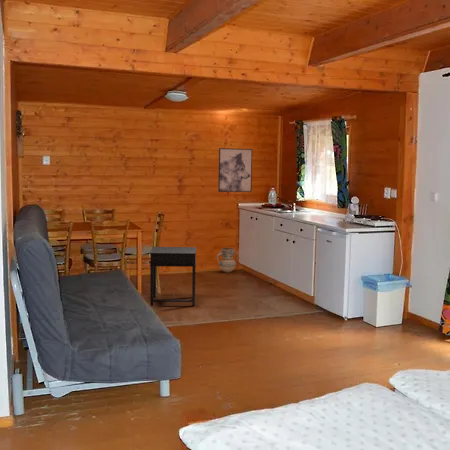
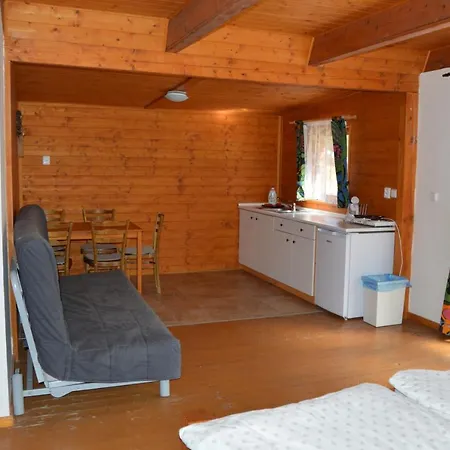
- side table (173, 266)
- ceramic jug (227, 260)
- wall art (235, 170)
